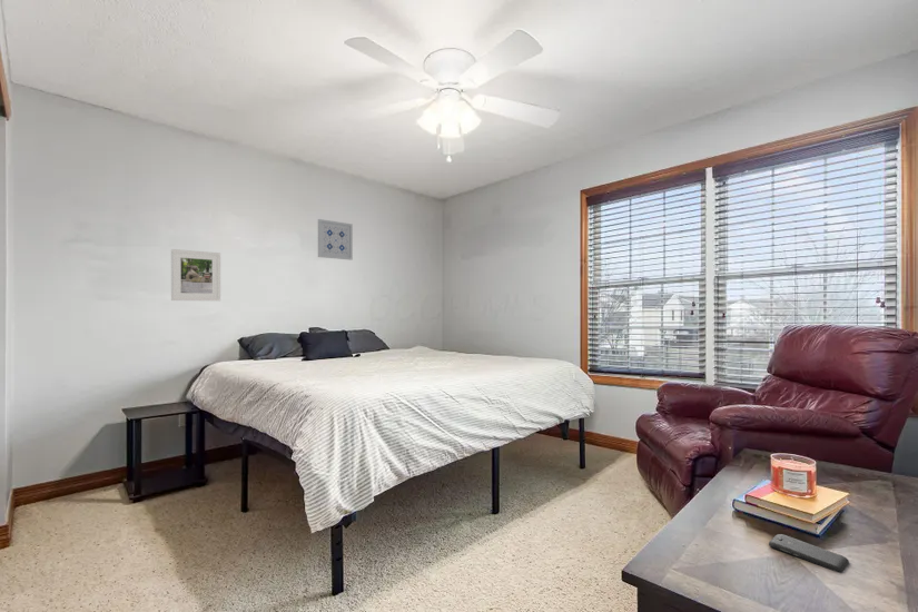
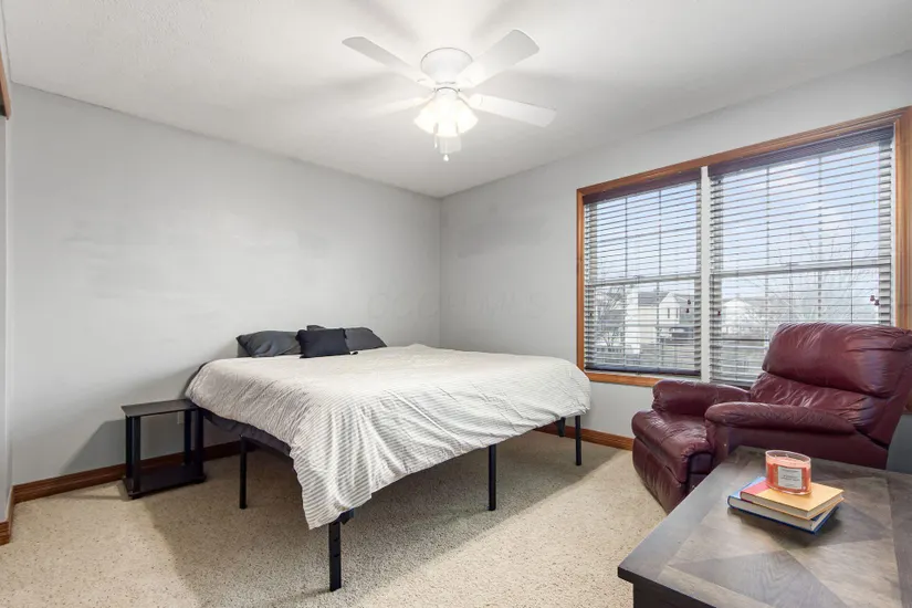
- smartphone (807, 551)
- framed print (196, 276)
- wall art (335, 239)
